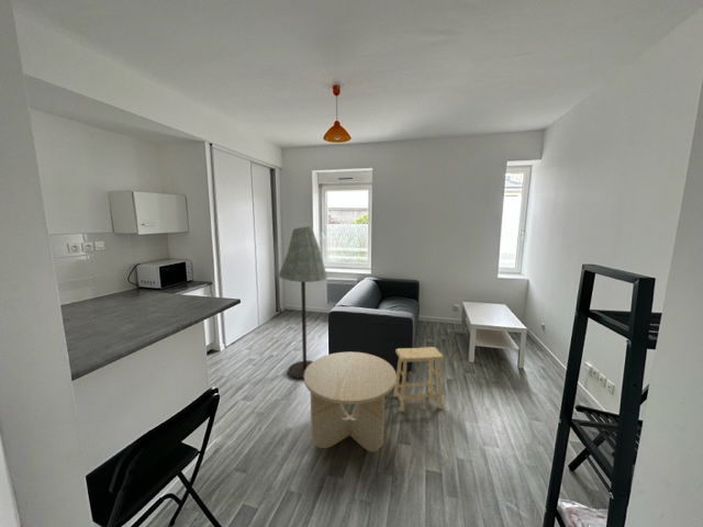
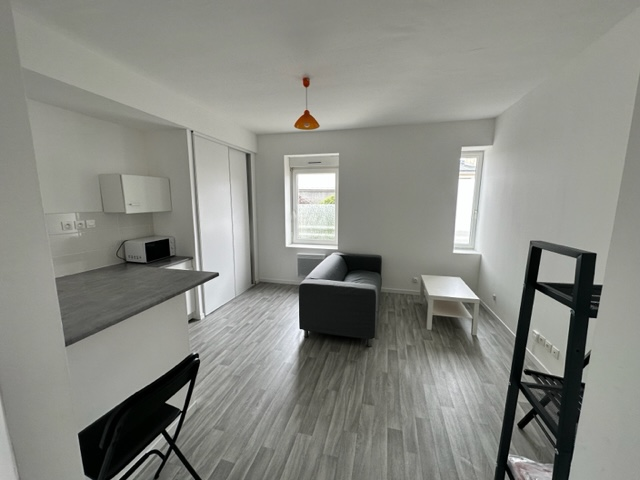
- floor lamp (303, 301)
- side table (349, 403)
- footstool (417, 383)
